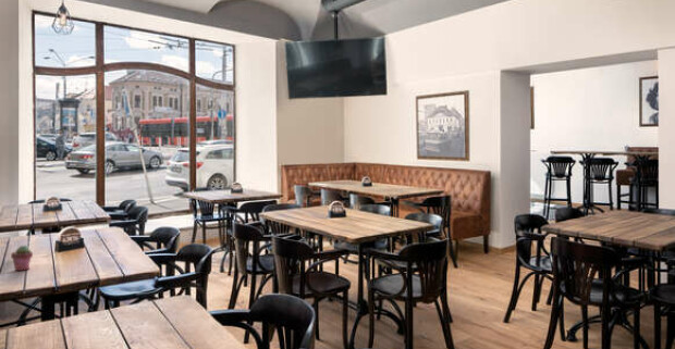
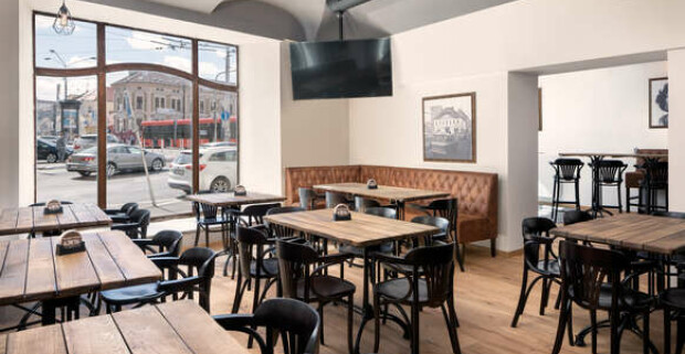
- potted succulent (22, 257)
